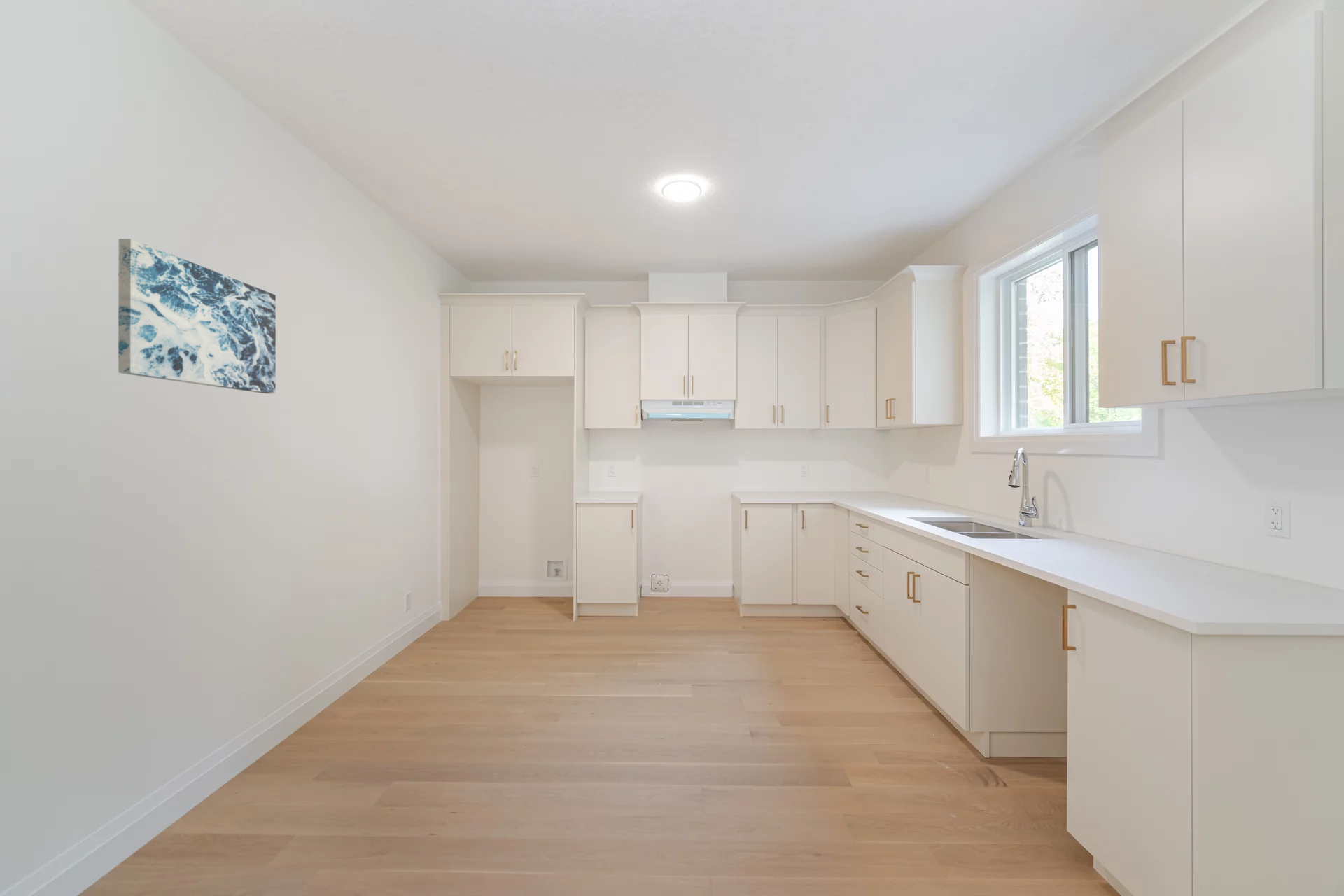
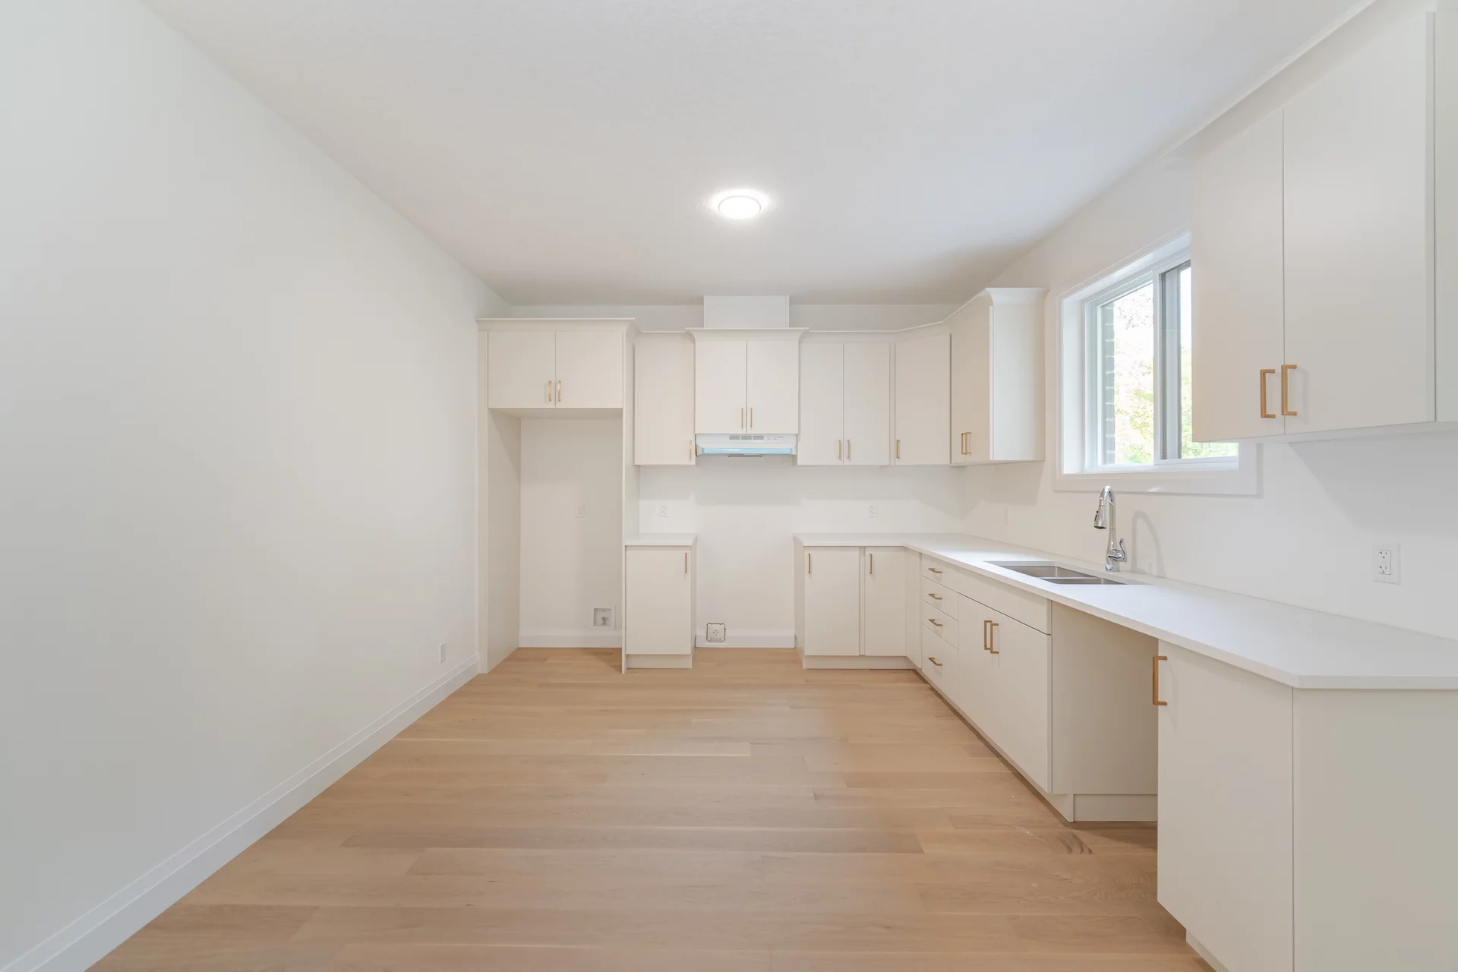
- wall art (208, 328)
